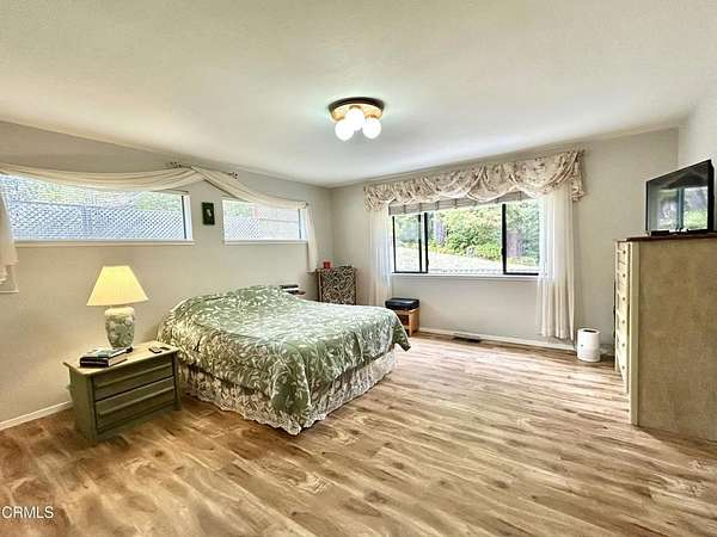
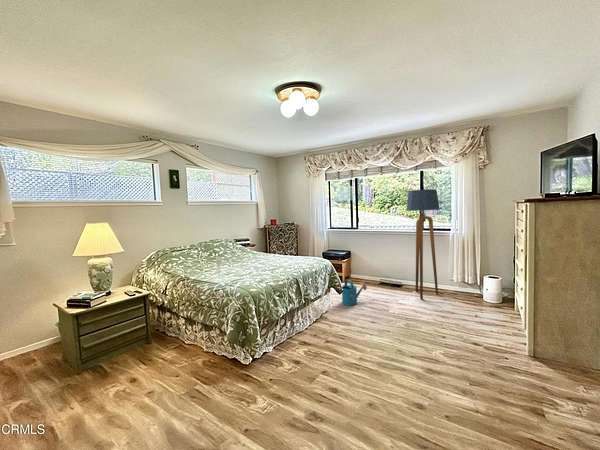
+ floor lamp (422, 243)
+ watering can (354, 290)
